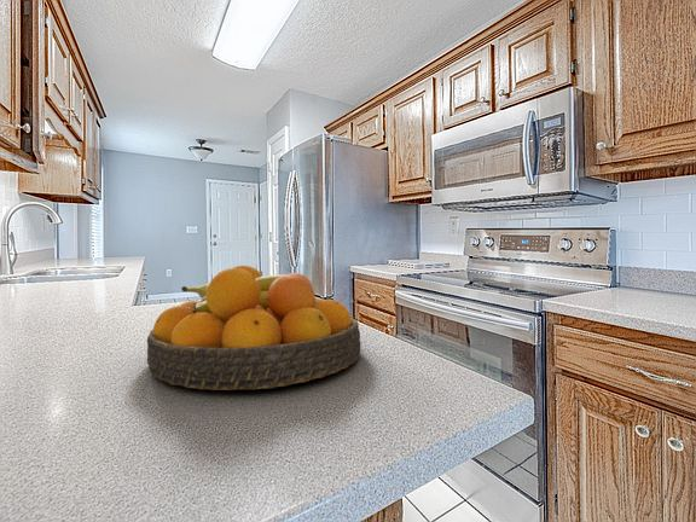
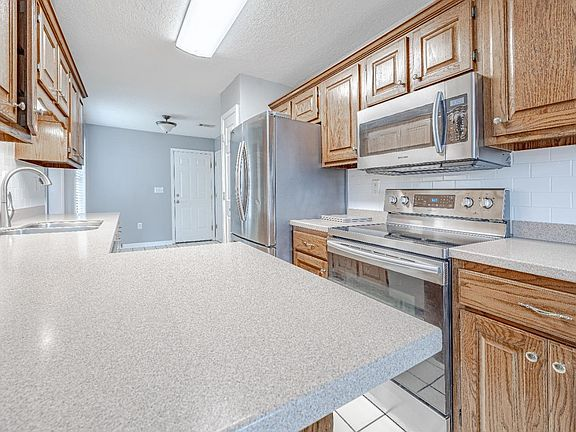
- fruit bowl (259, 311)
